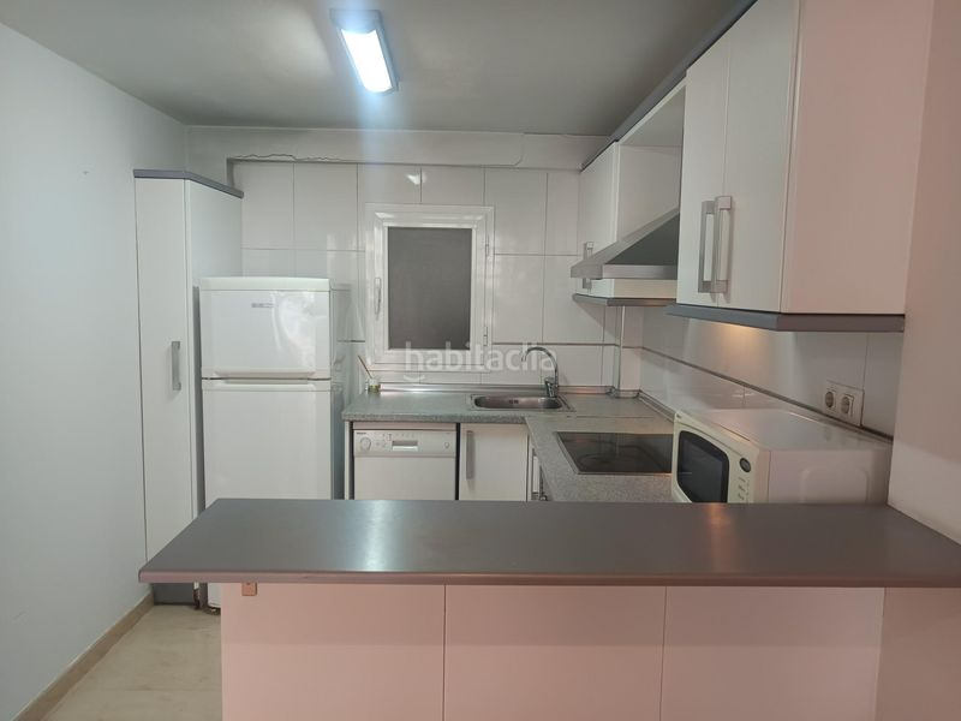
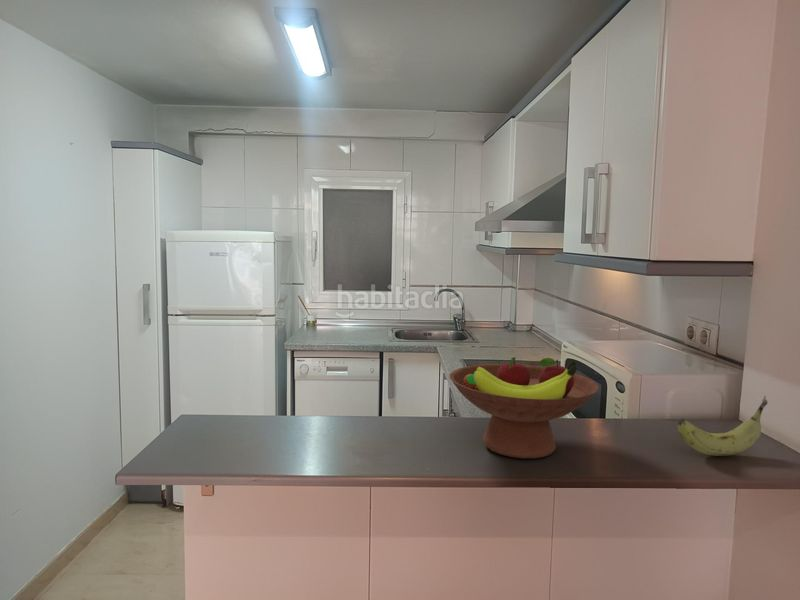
+ fruit bowl (520, 399)
+ fruit (721, 433)
